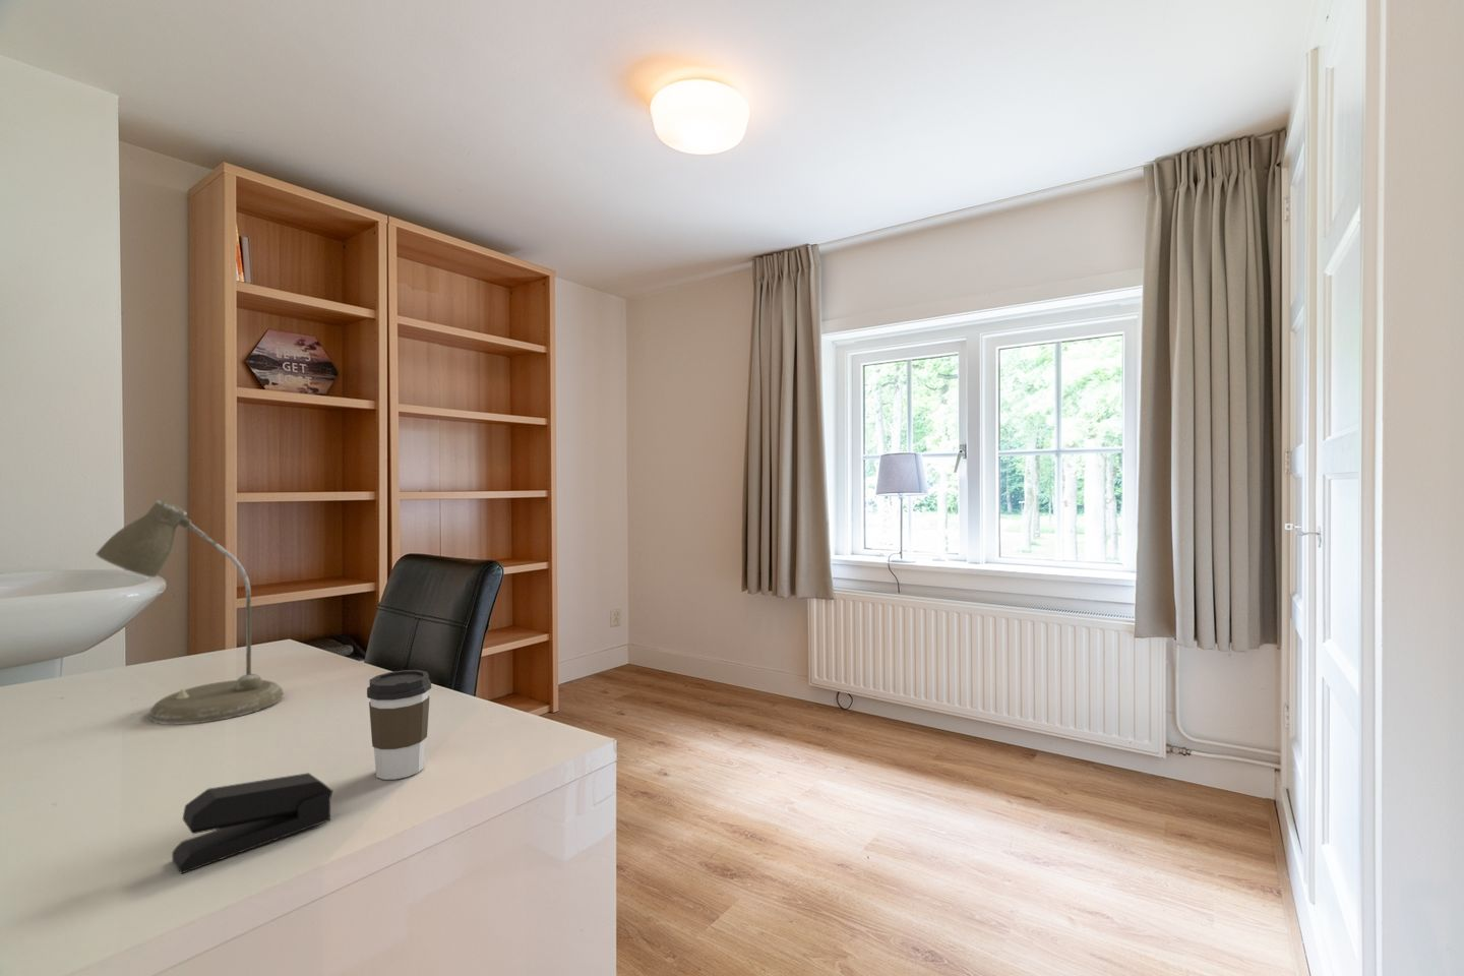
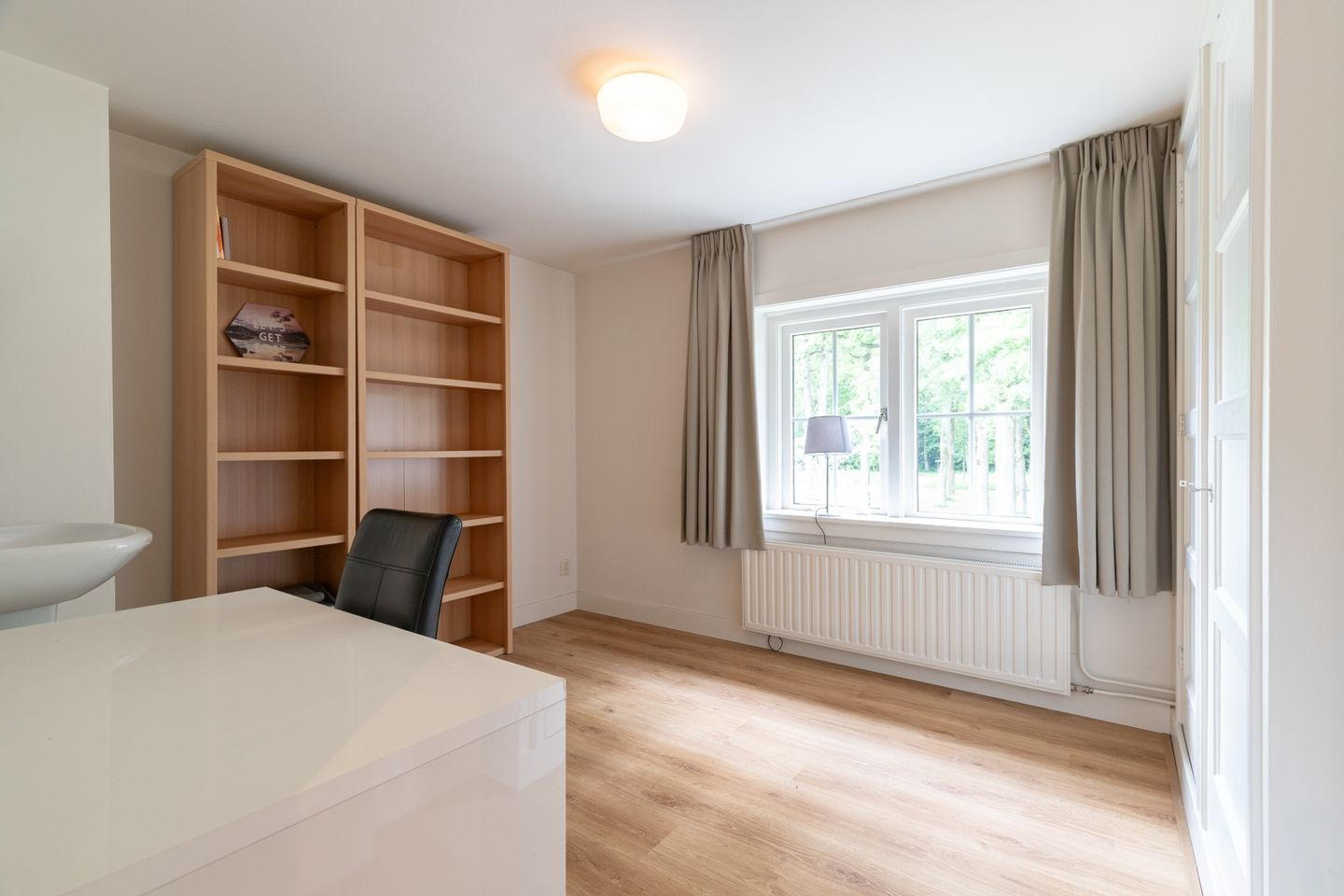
- desk lamp (246, 603)
- stapler (257, 808)
- coffee cup (400, 723)
